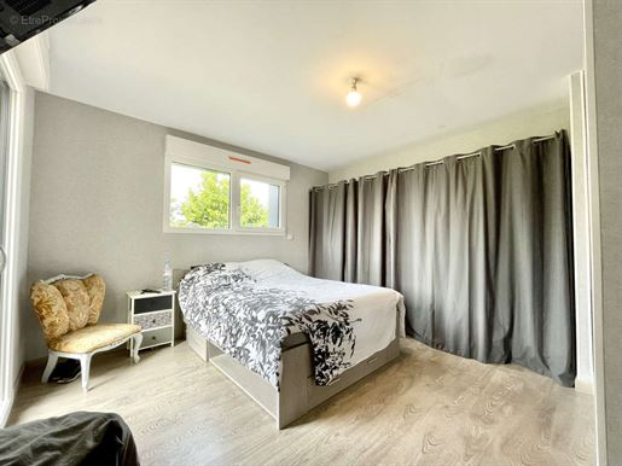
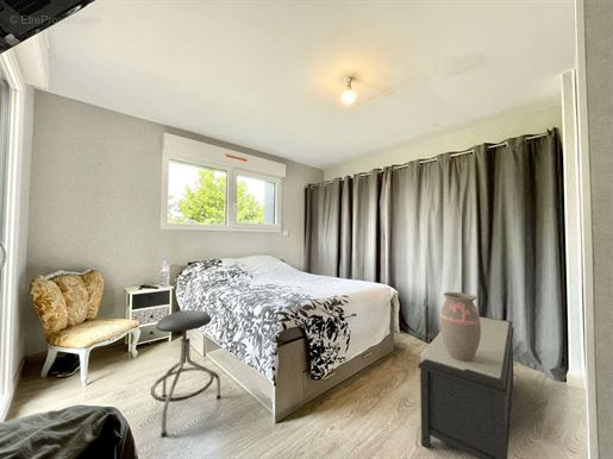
+ stool (182, 361)
+ bench (474, 372)
+ decorative vase (459, 325)
